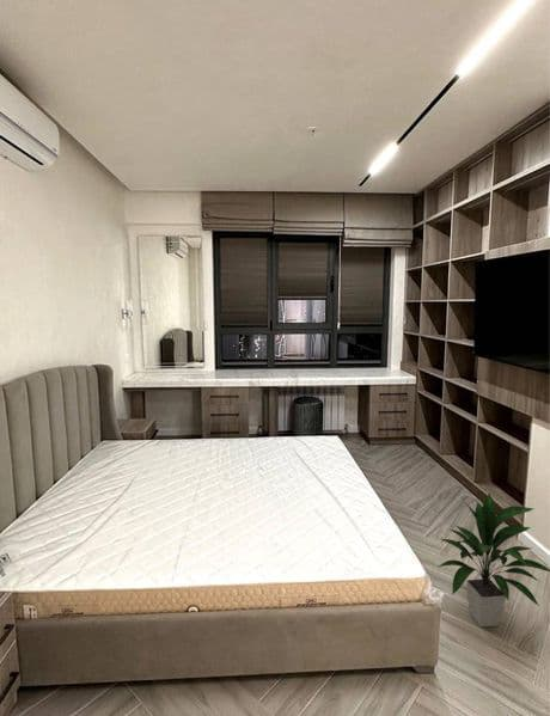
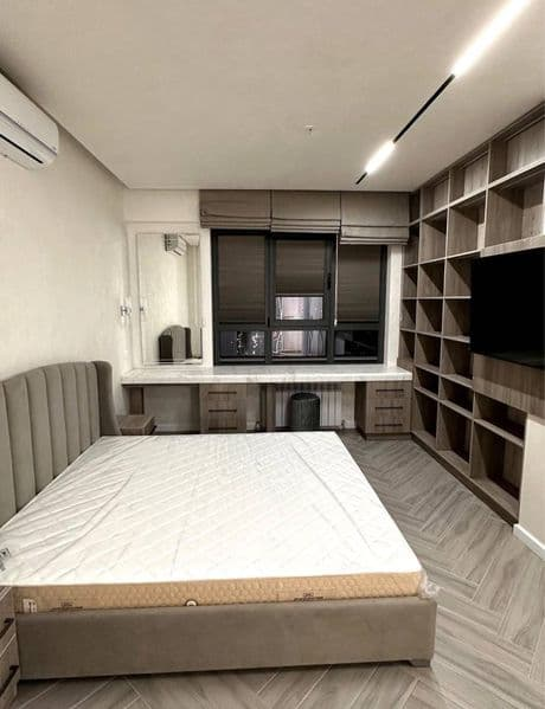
- indoor plant (487, 557)
